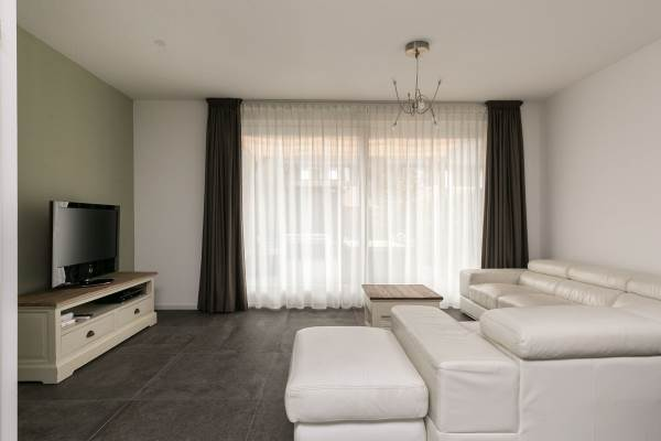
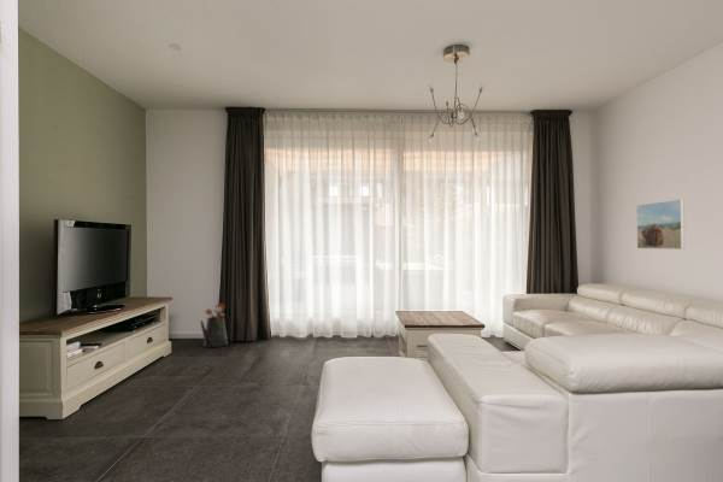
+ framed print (658, 225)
+ watering can (214, 324)
